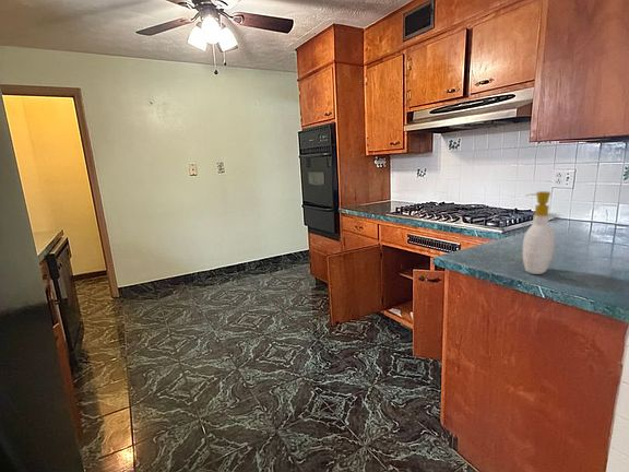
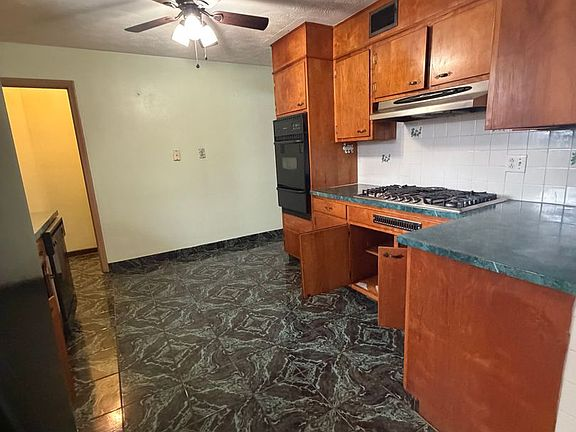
- soap bottle (537, 232)
